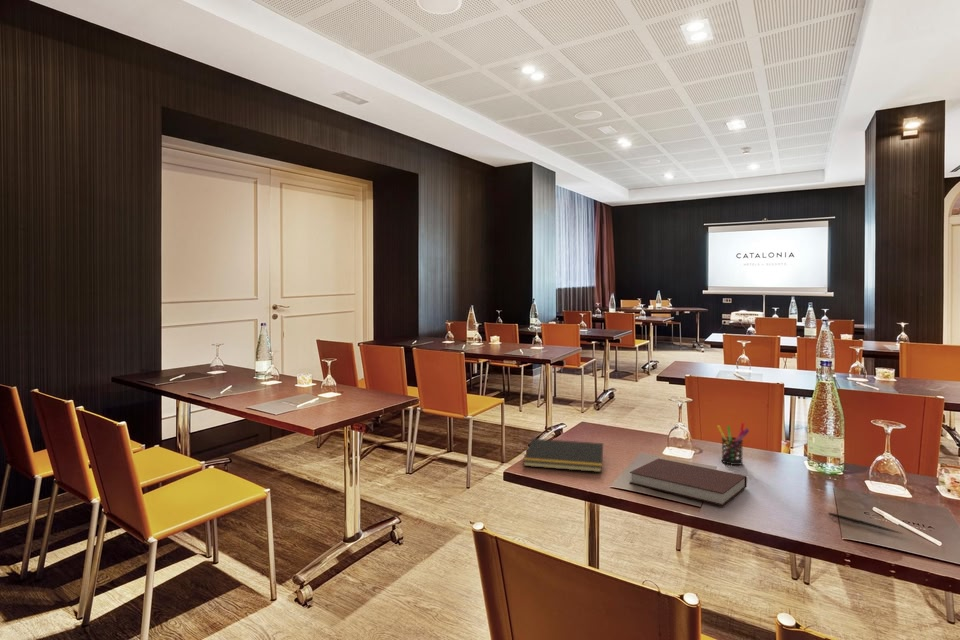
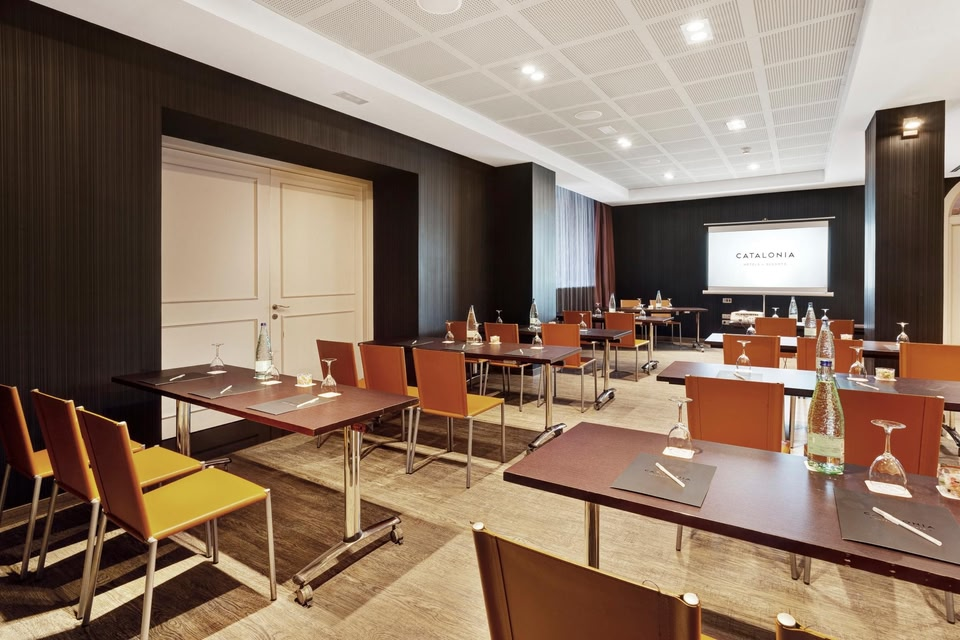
- notepad (564, 454)
- pen holder (732, 441)
- pen (864, 523)
- notebook (687, 479)
